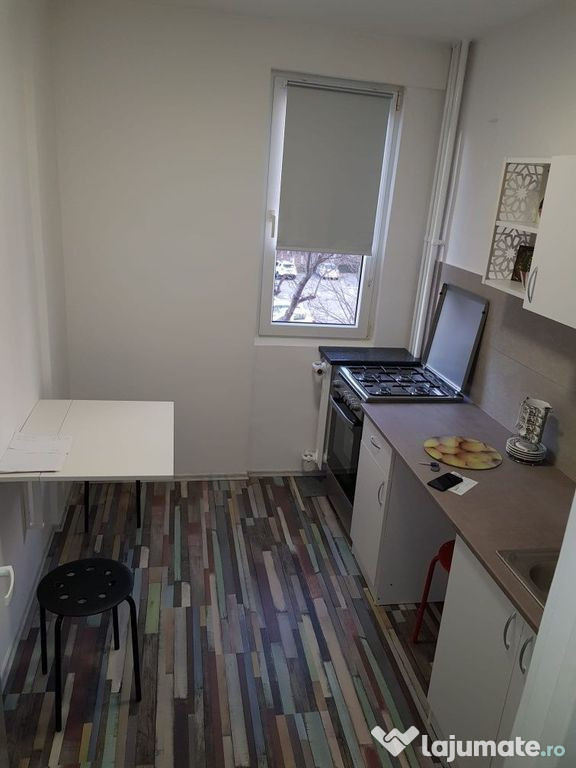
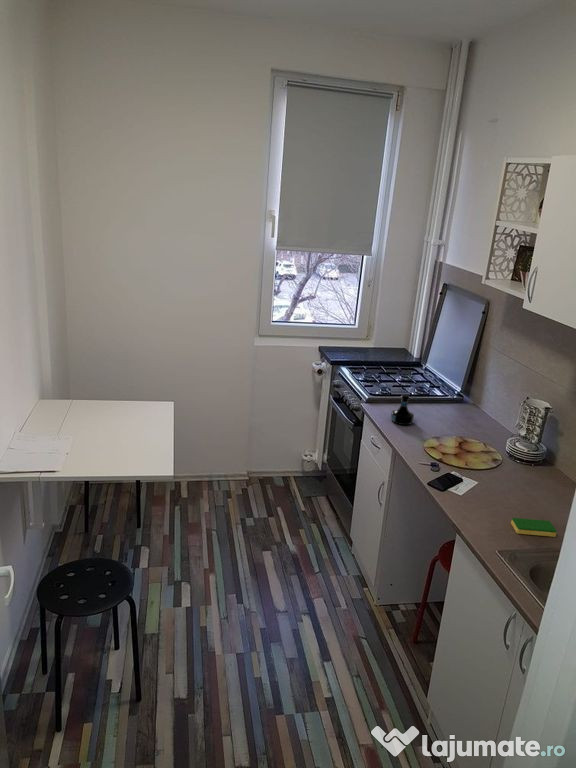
+ dish sponge (533, 527)
+ tequila bottle (403, 408)
